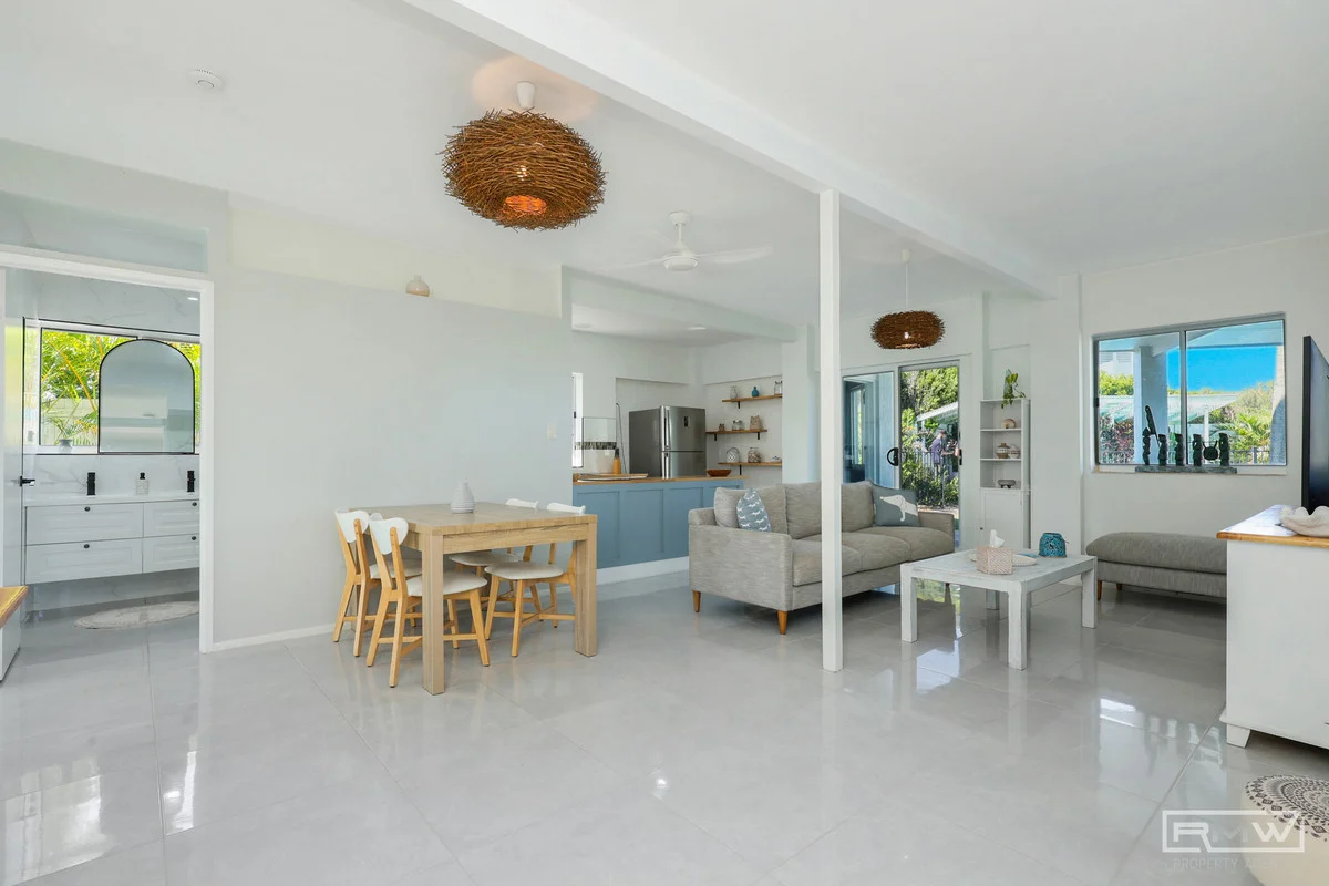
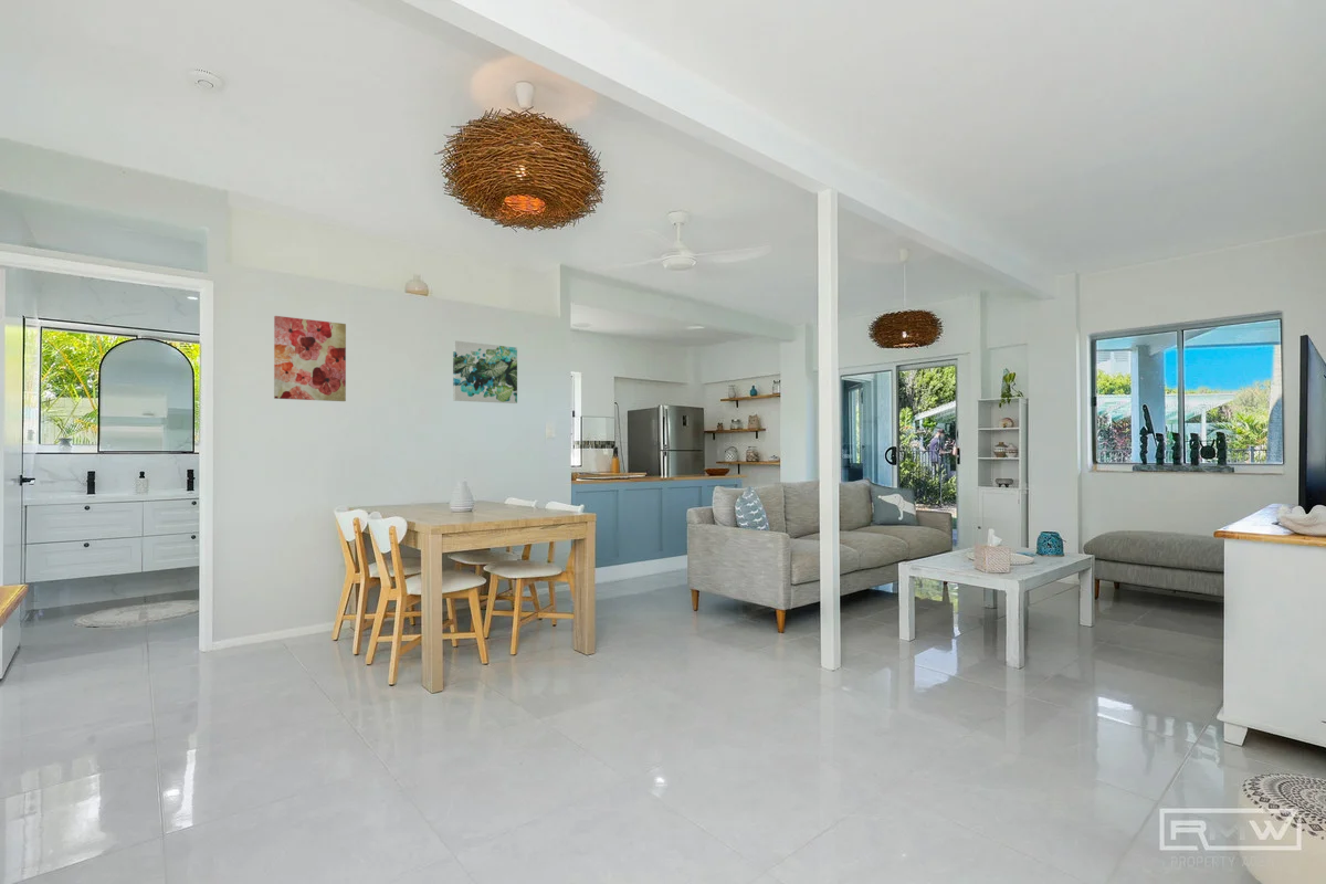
+ wall art (485, 372)
+ wall art (311, 359)
